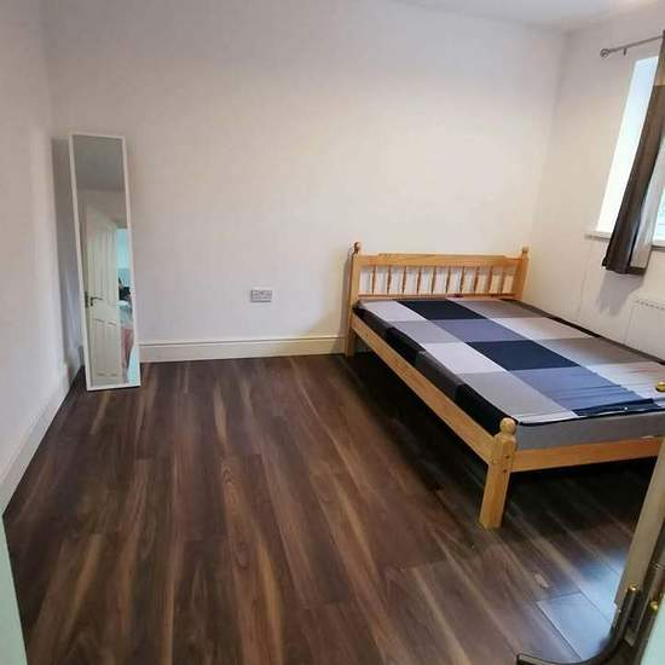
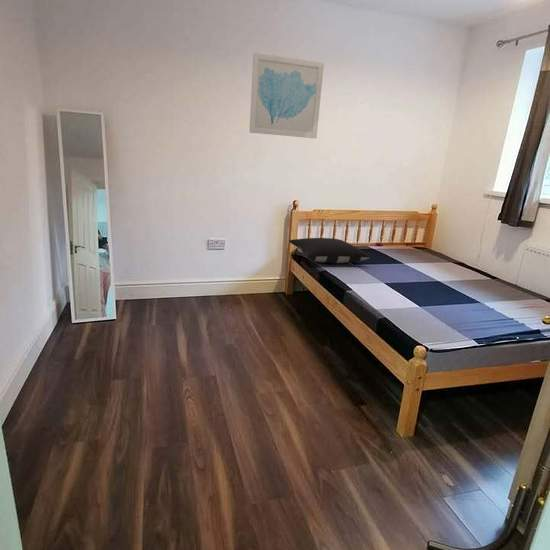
+ pillow (327, 248)
+ wall art (286, 97)
